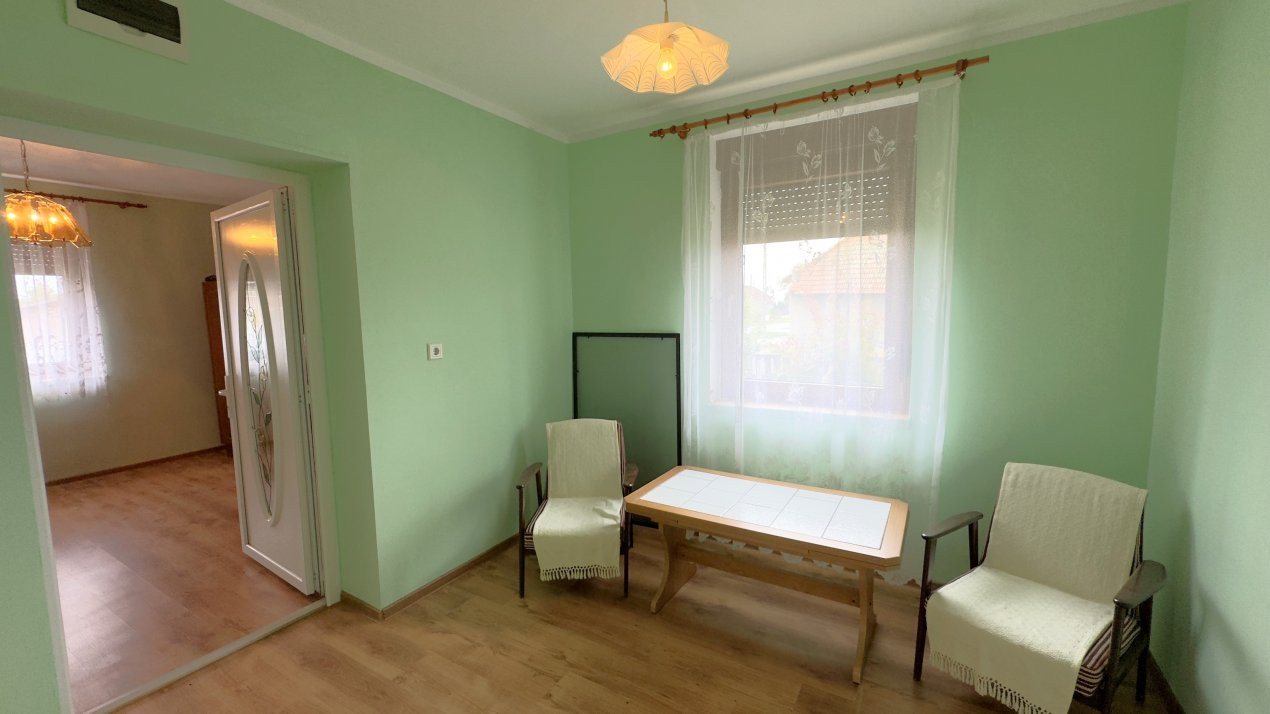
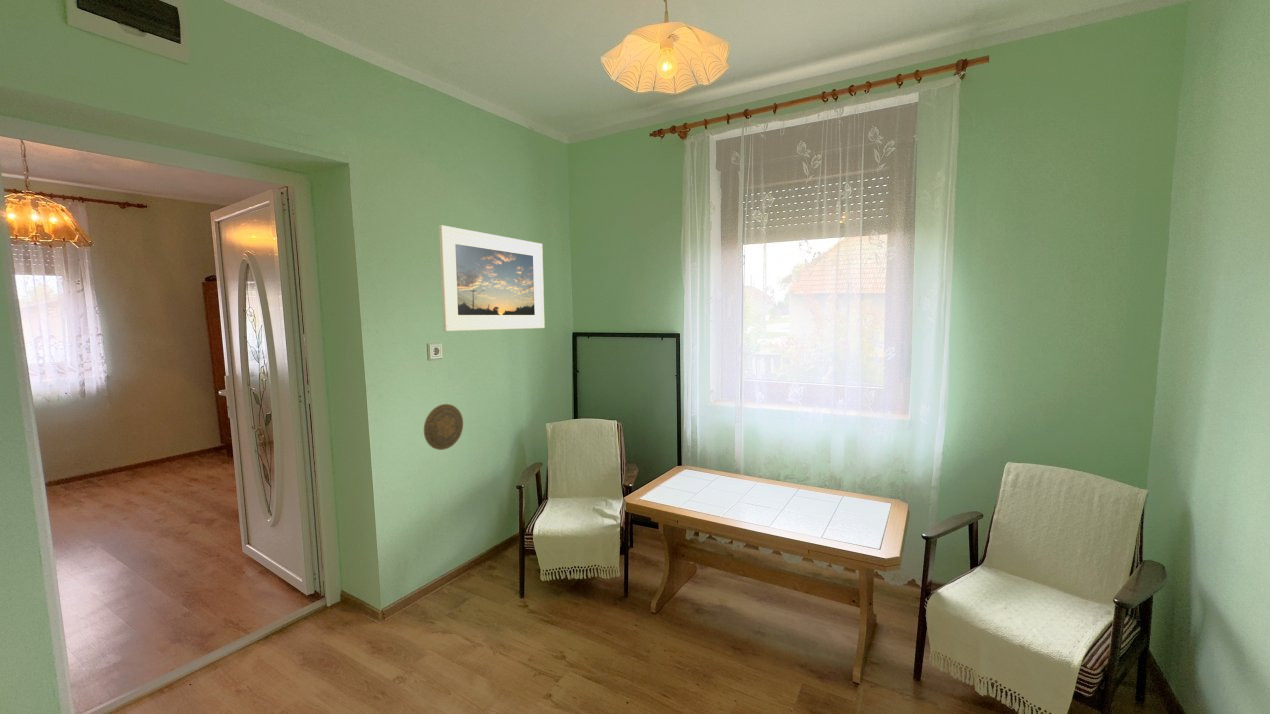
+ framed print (498, 282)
+ decorative plate (445, 427)
